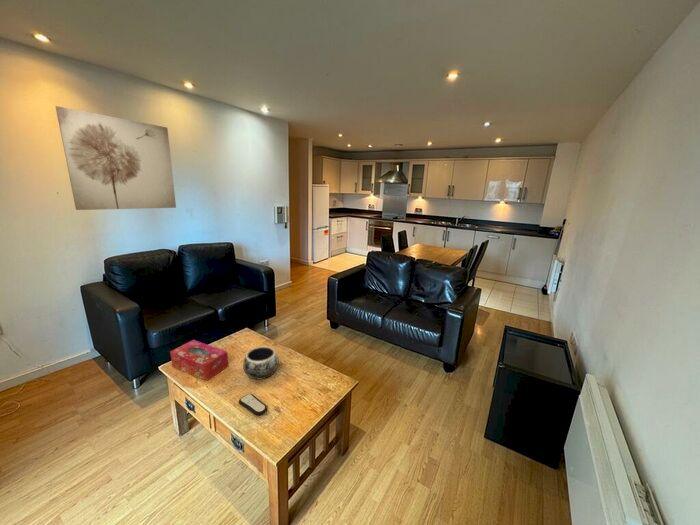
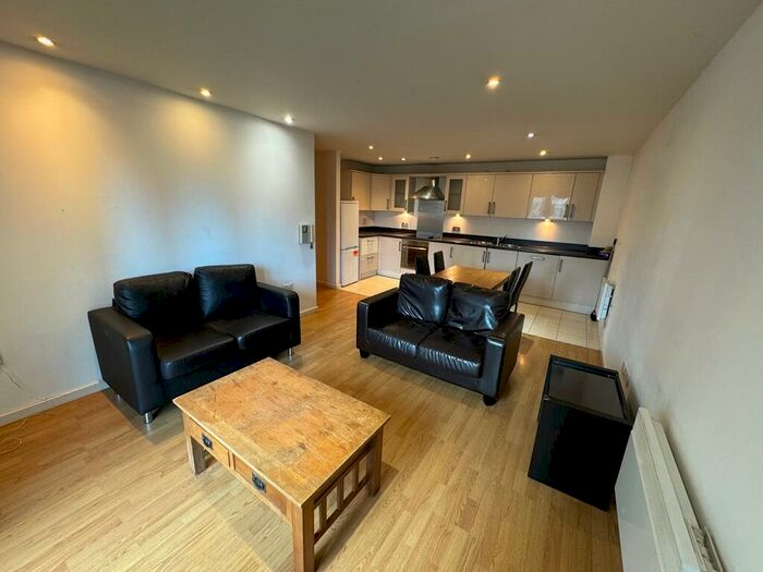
- remote control (253, 404)
- tissue box (199, 358)
- decorative bowl (261, 362)
- wall art (125, 165)
